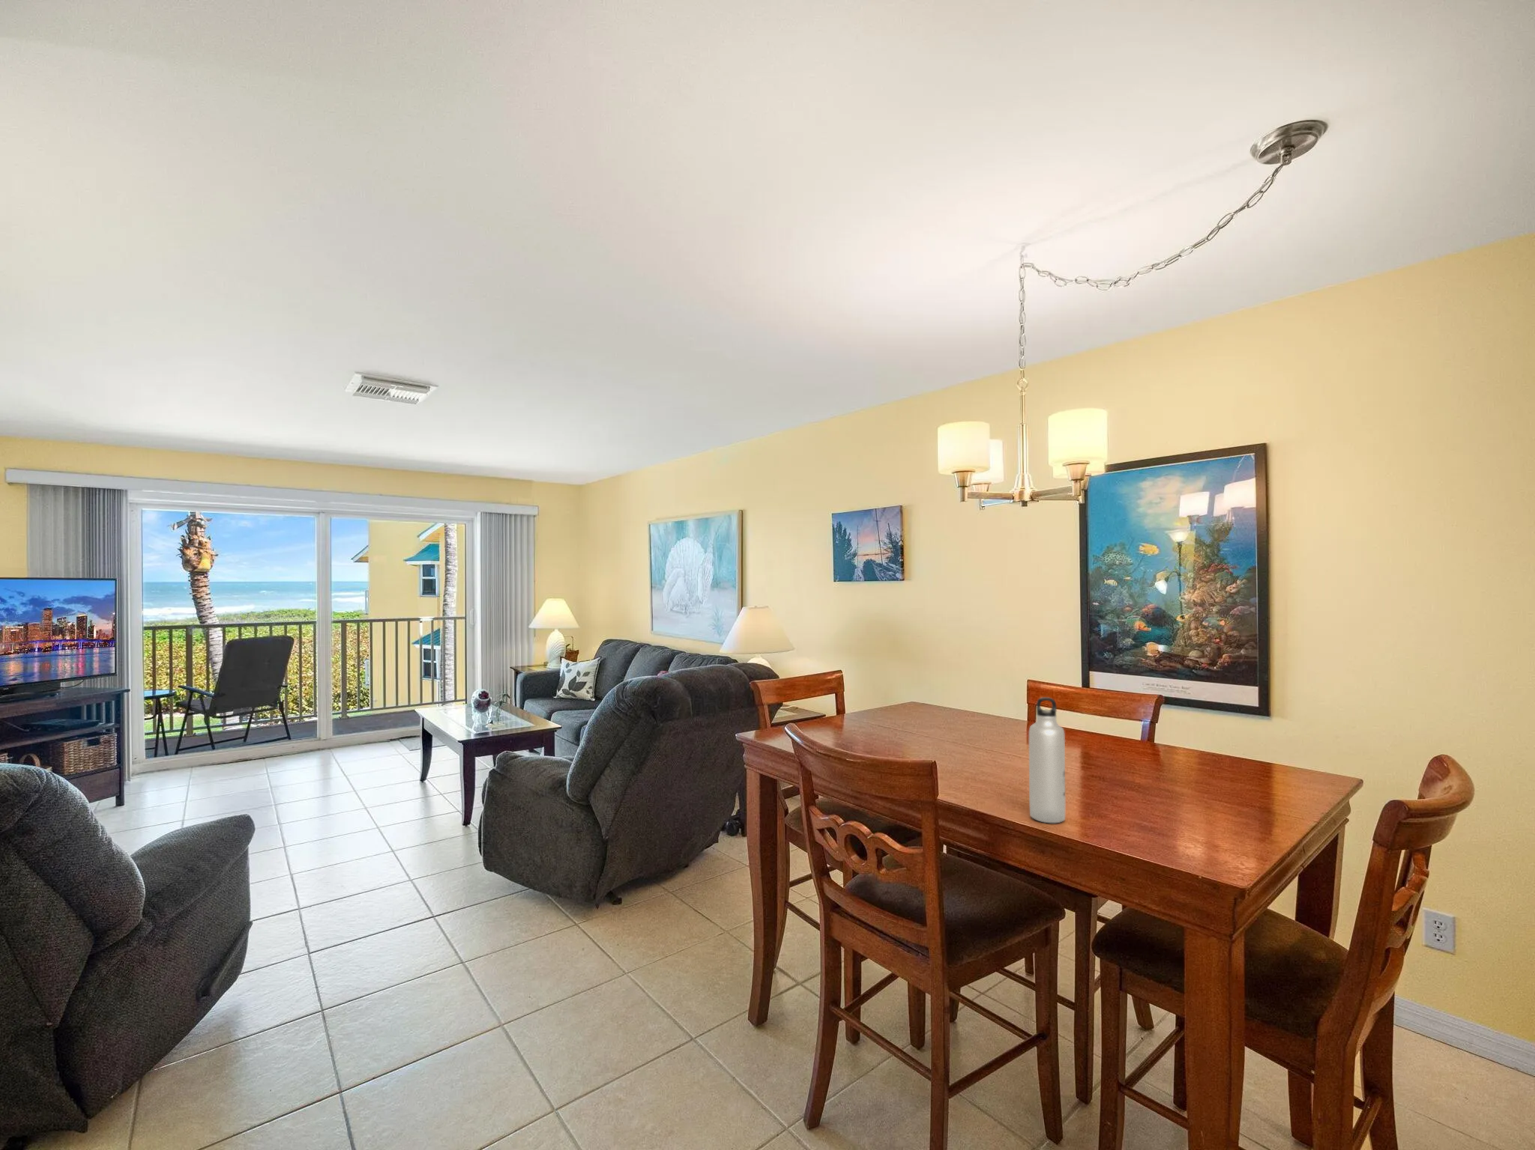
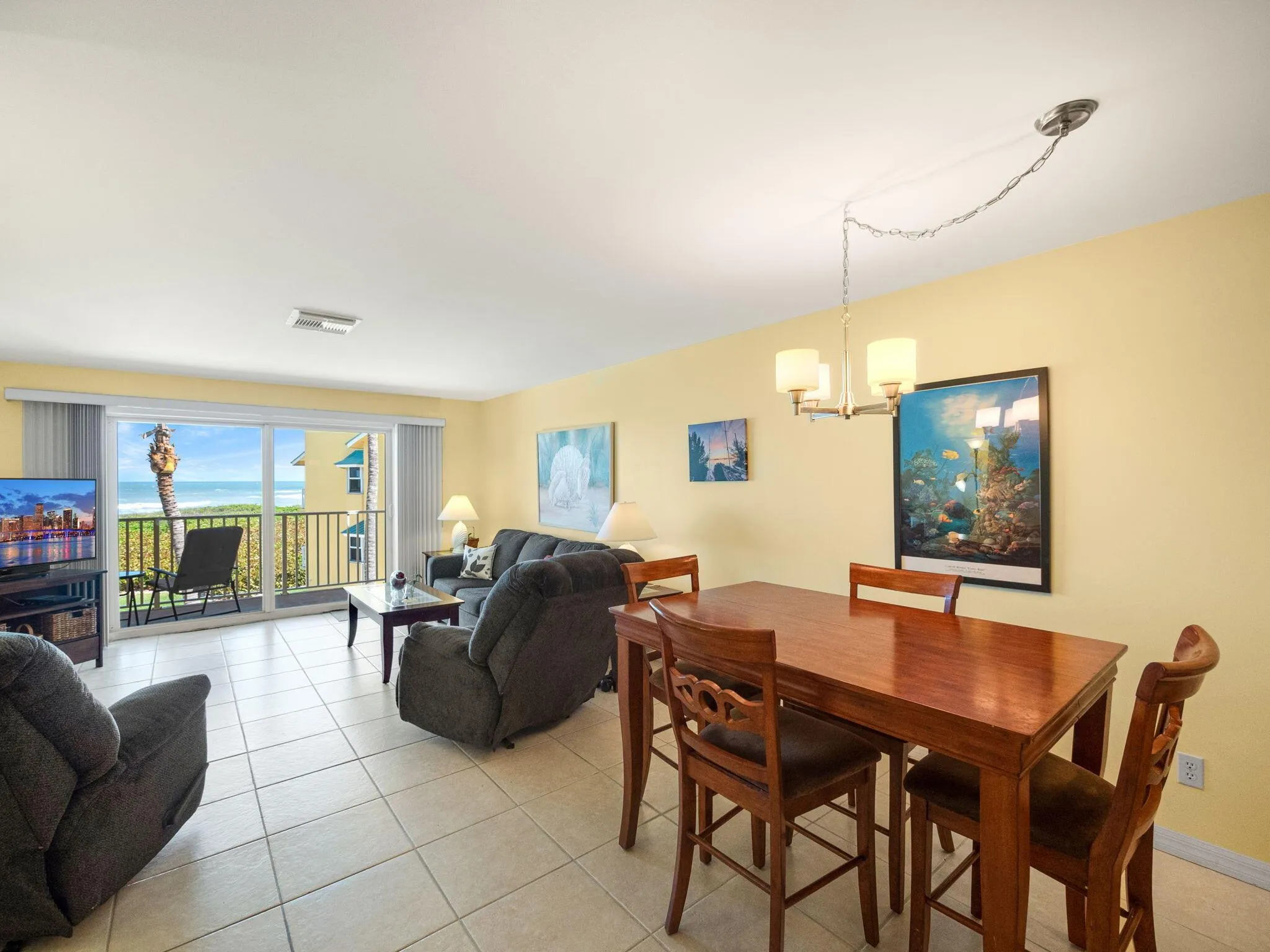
- water bottle (1047, 757)
